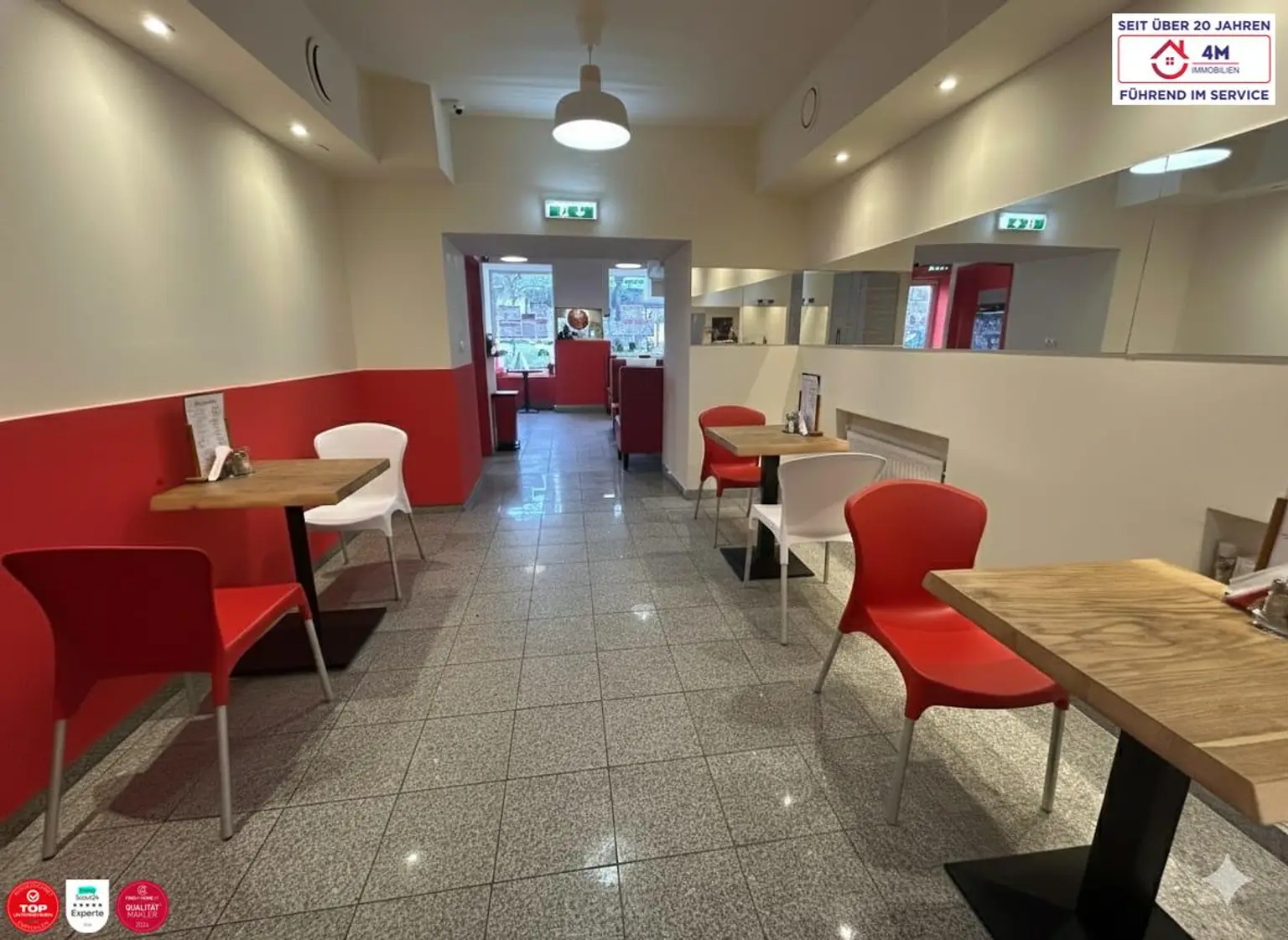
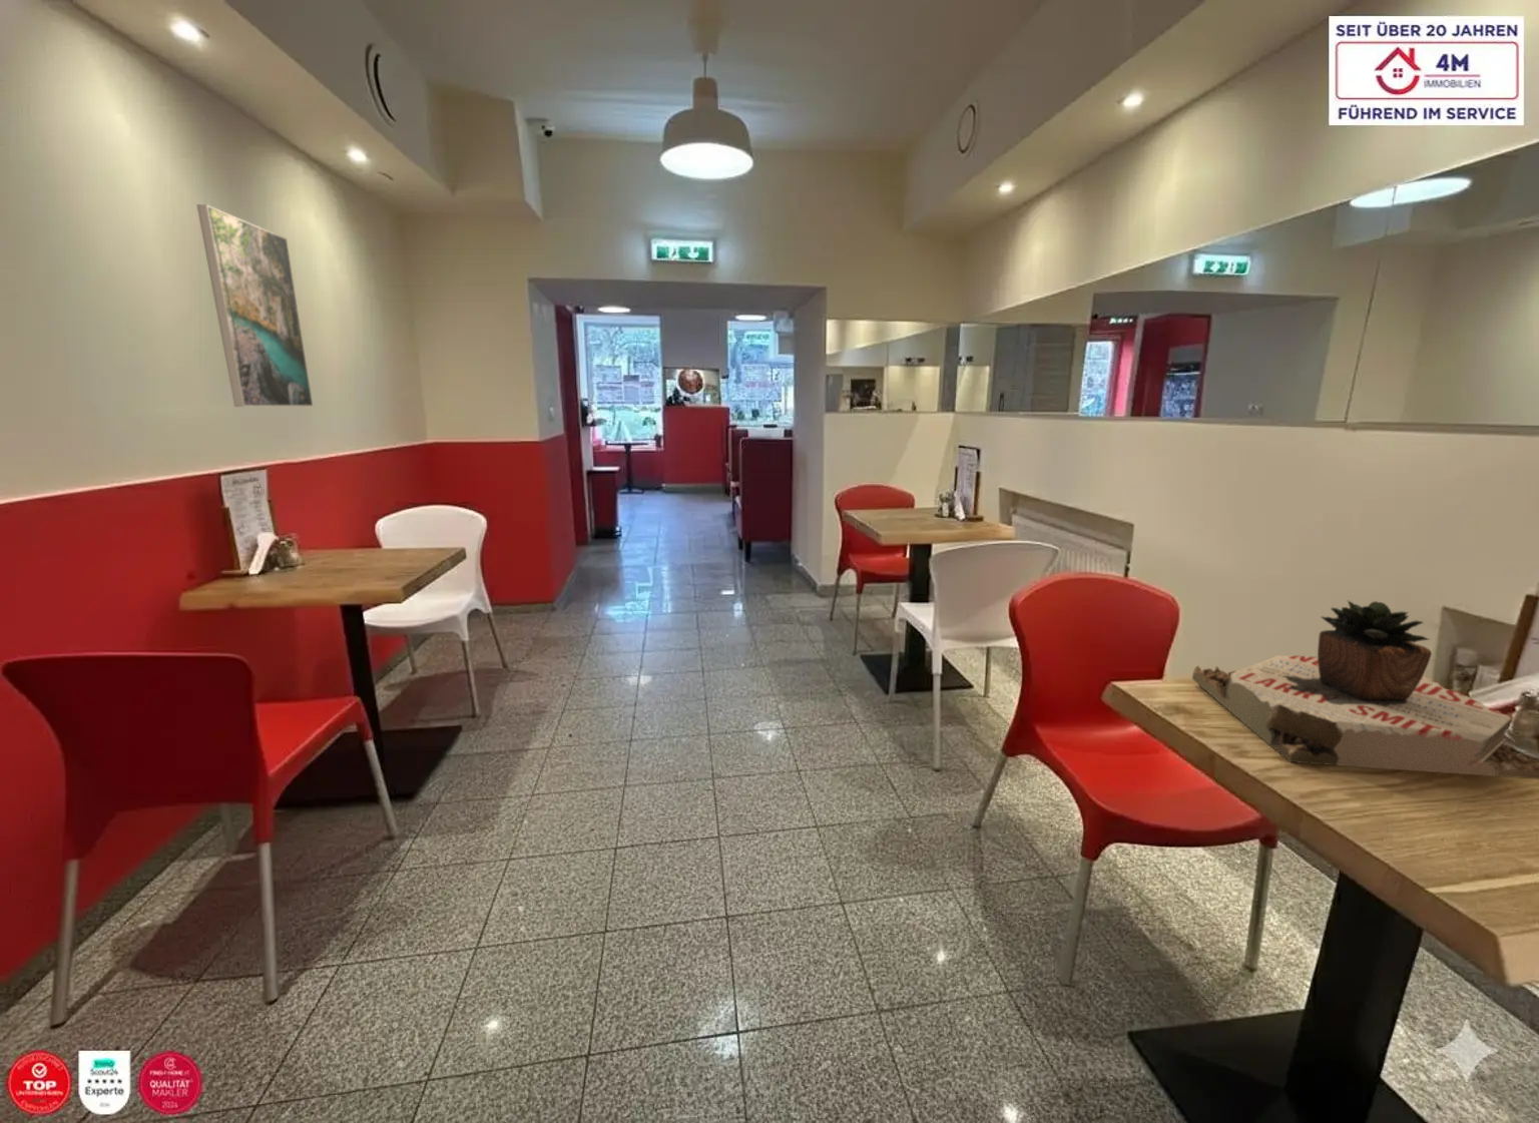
+ succulent plant (1355, 663)
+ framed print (262, 318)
